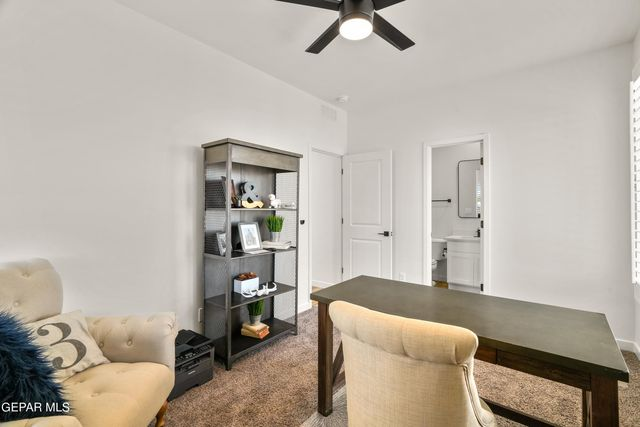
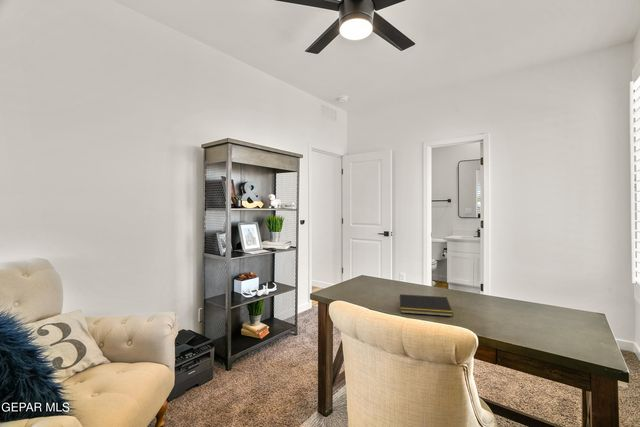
+ notepad (424, 304)
